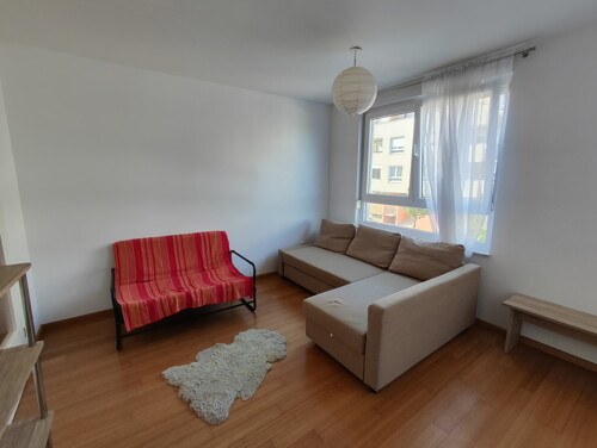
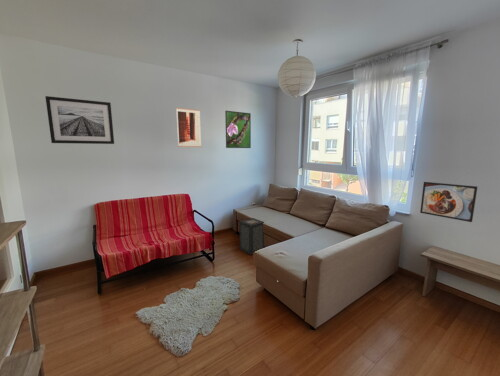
+ wall art (82, 121)
+ wall art (189, 128)
+ speaker (252, 235)
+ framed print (238, 130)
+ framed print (446, 200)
